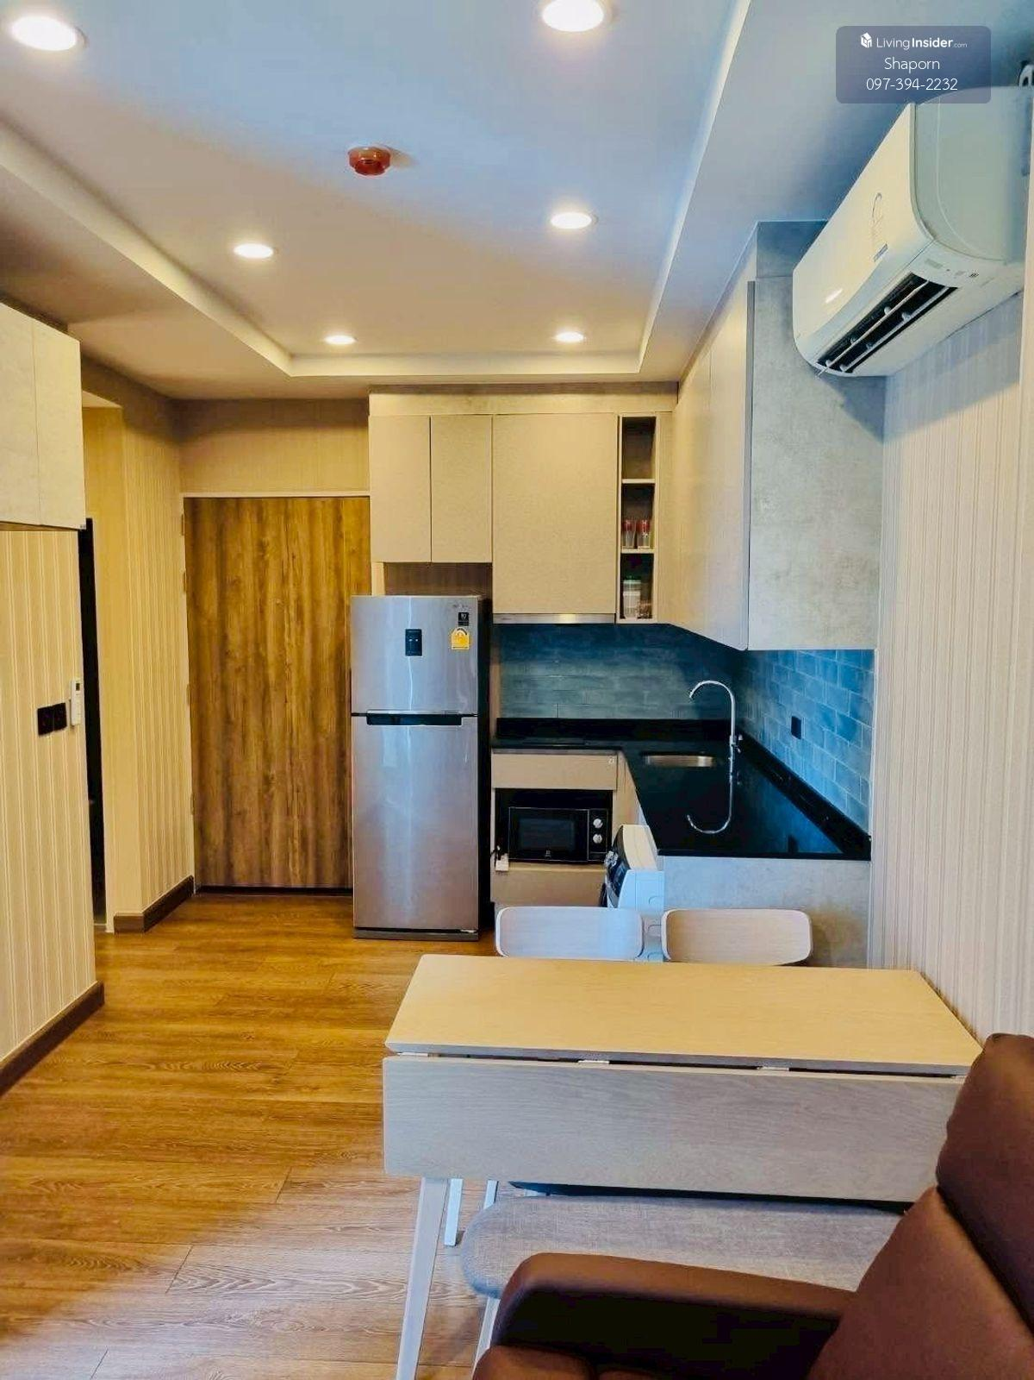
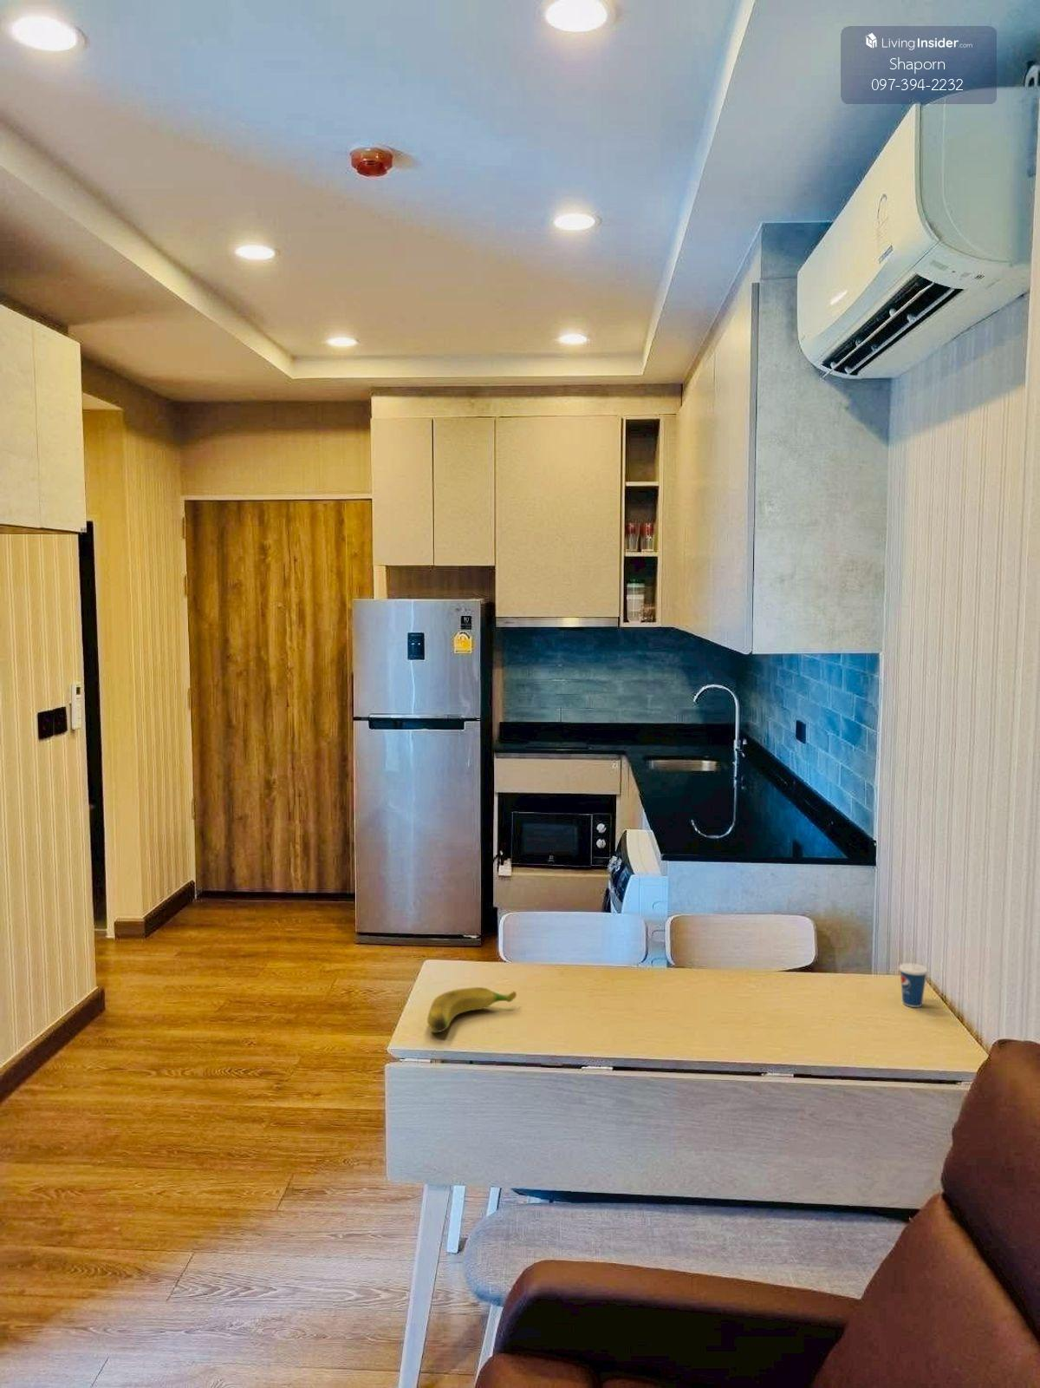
+ cup (912, 975)
+ banana (470, 1008)
